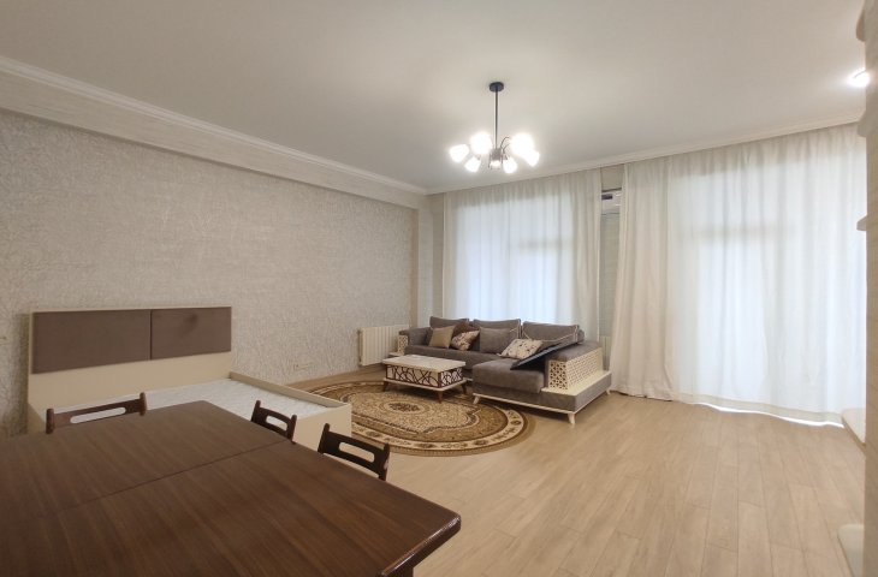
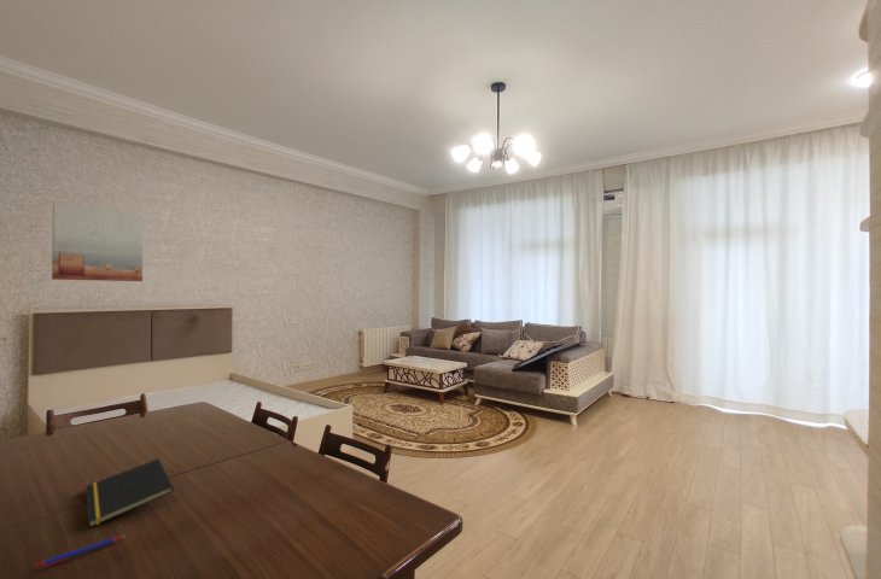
+ notepad (128, 489)
+ pen (82, 549)
+ wall art (100, 245)
